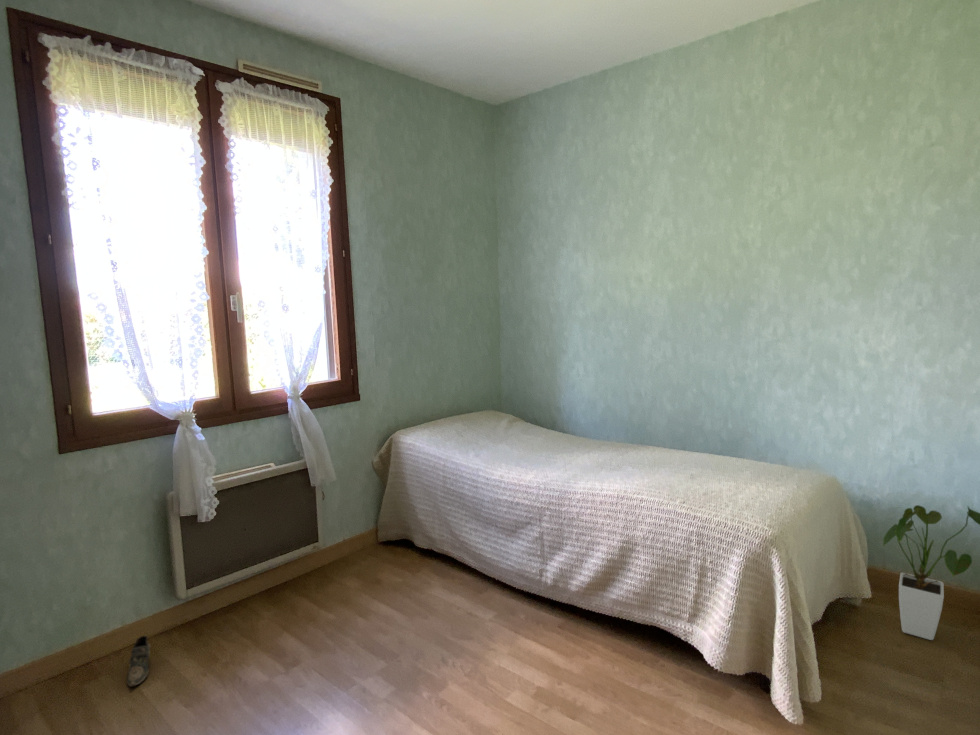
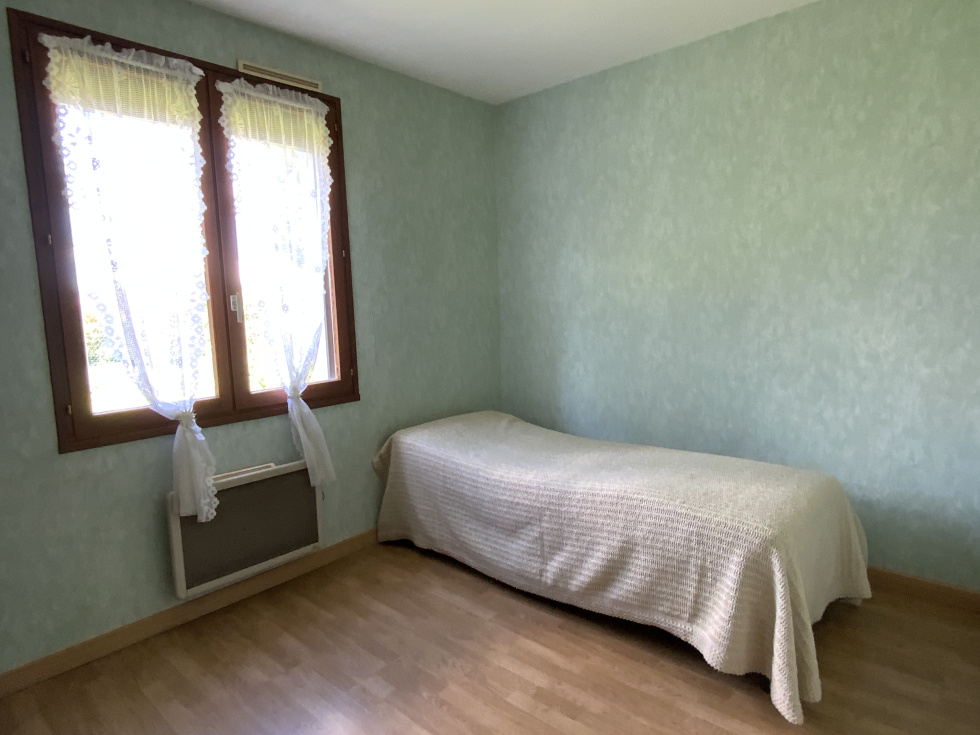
- shoe (139, 660)
- house plant (931, 571)
